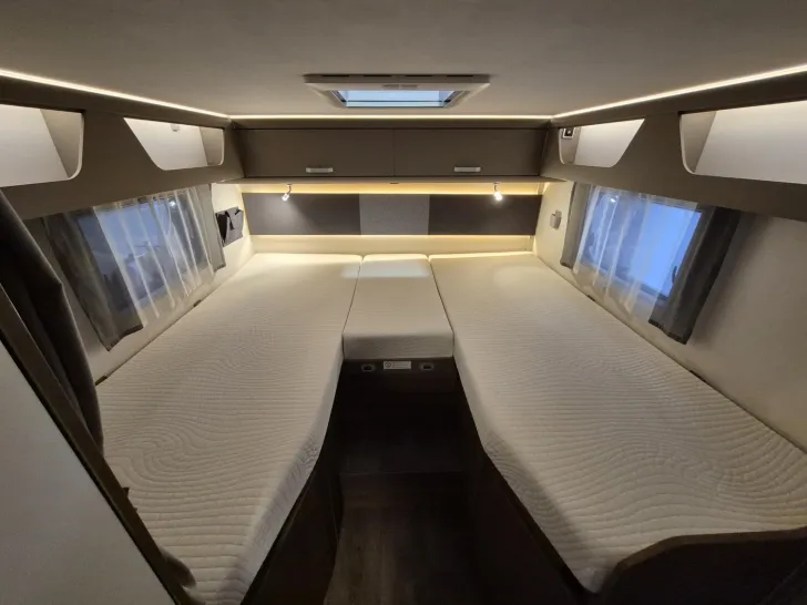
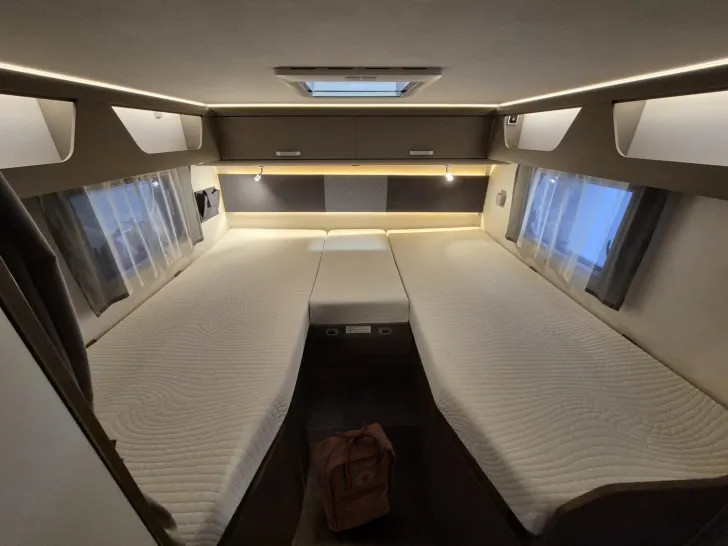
+ backpack (354, 469)
